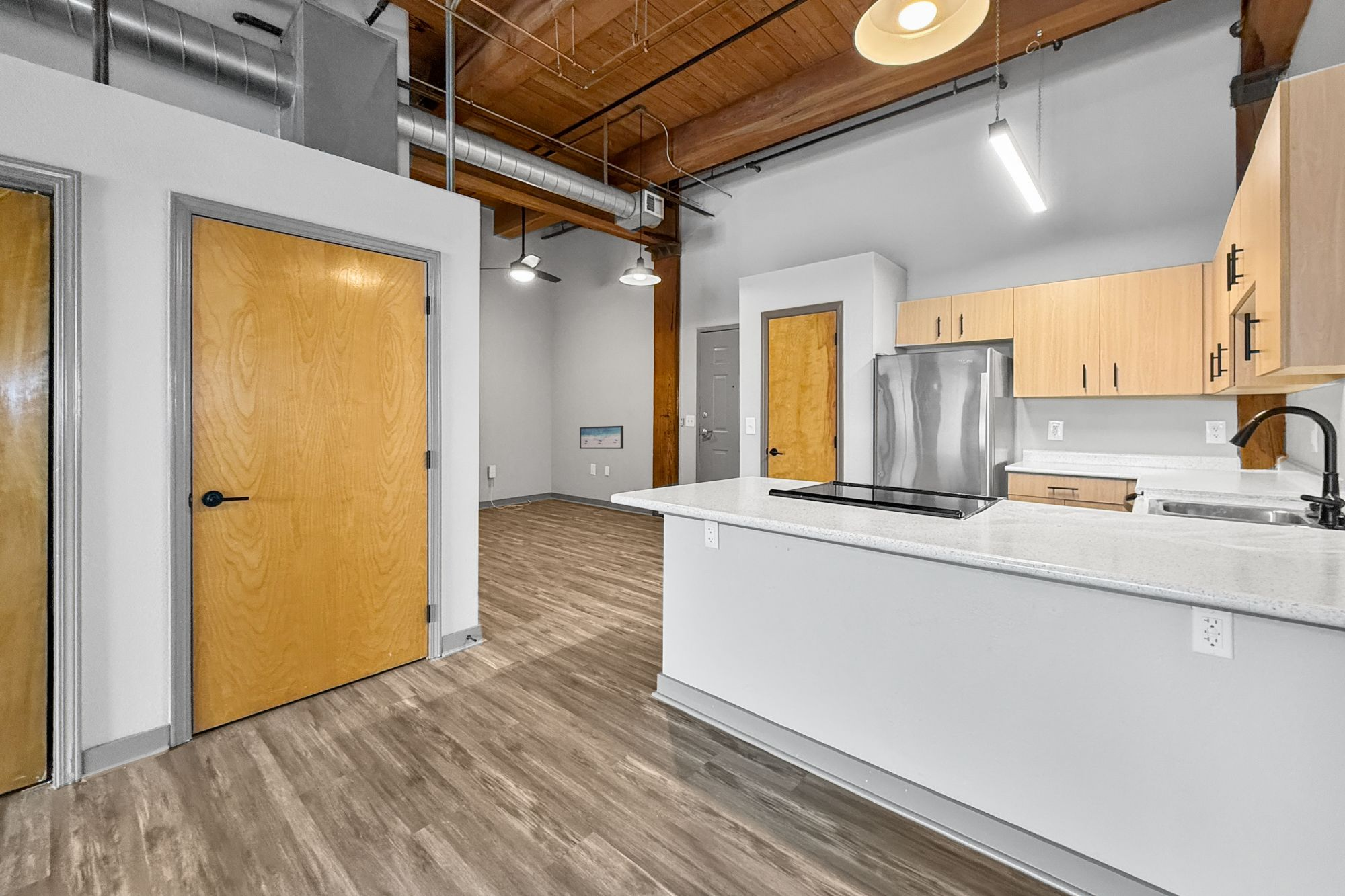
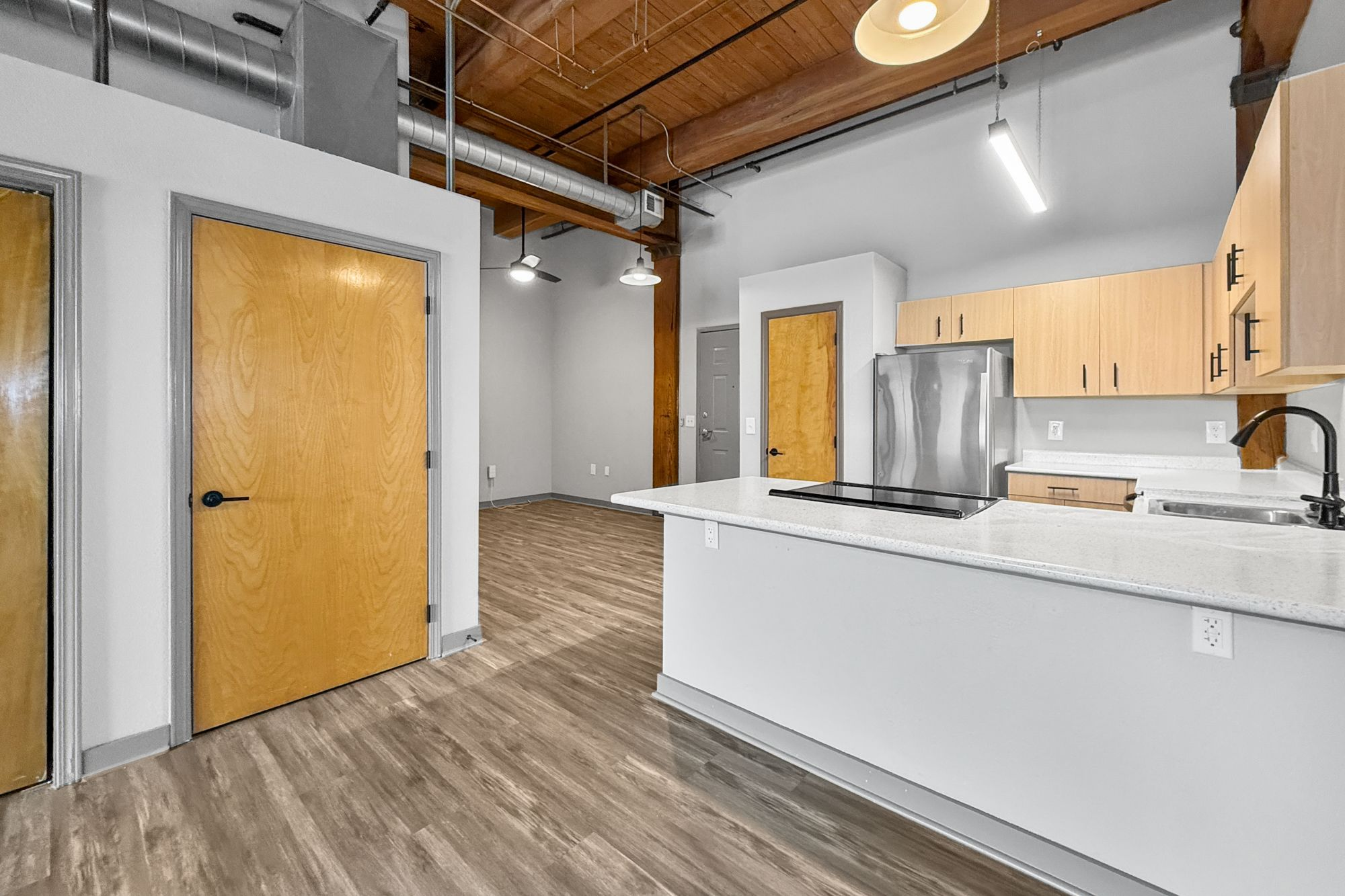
- wall art (601, 438)
